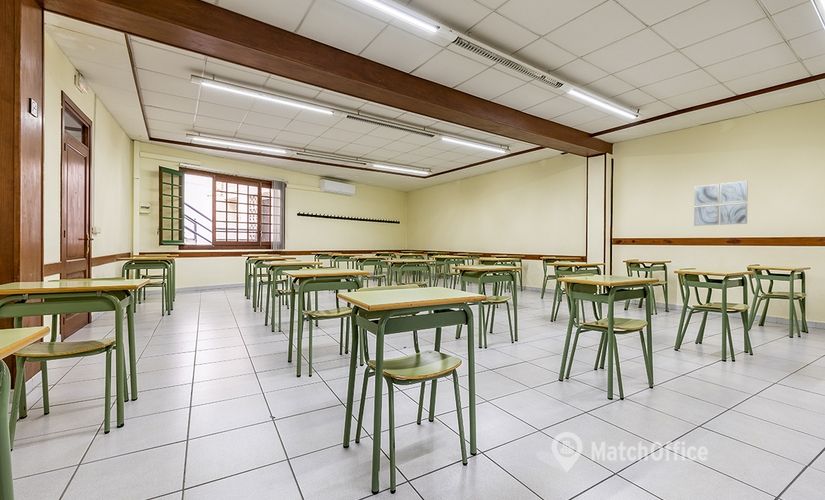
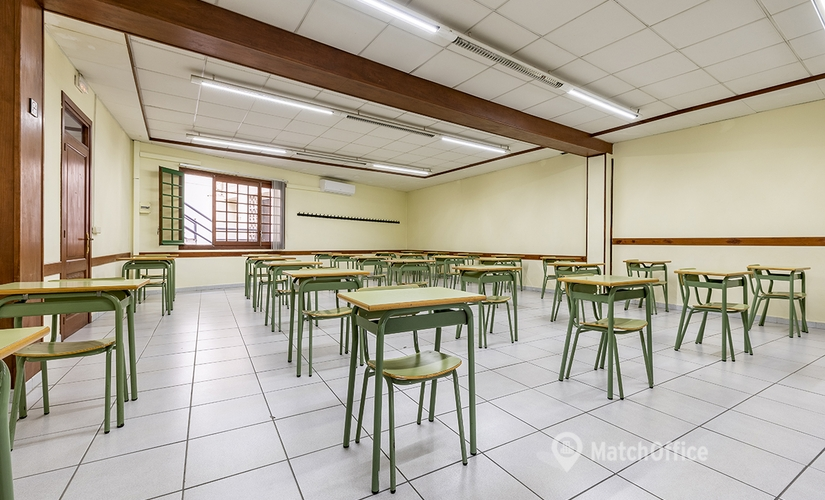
- wall art (720, 203)
